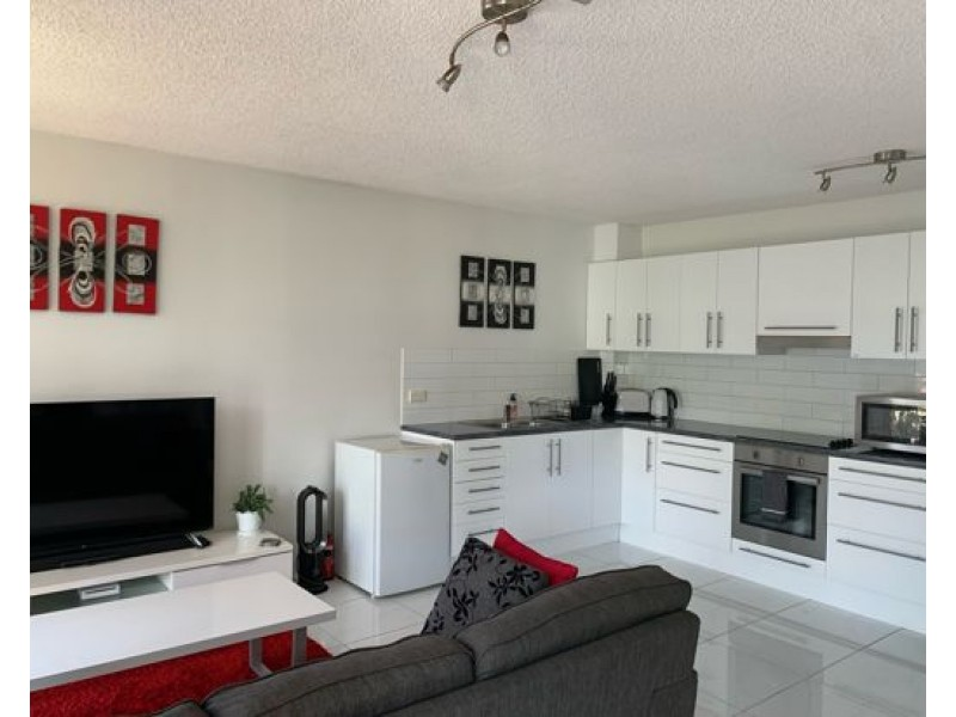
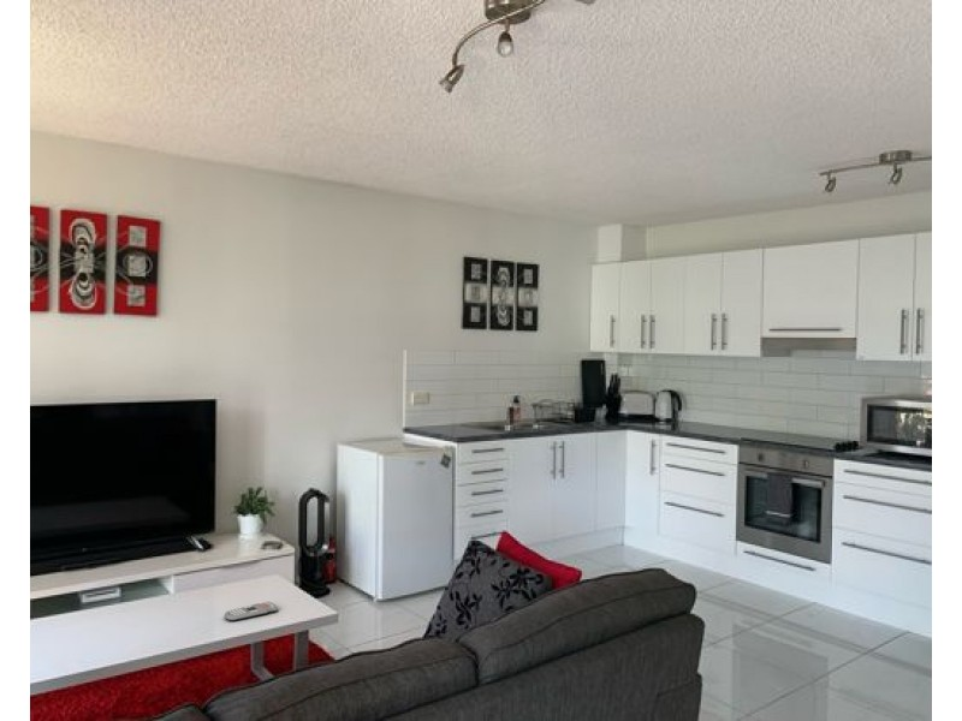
+ remote control (250, 612)
